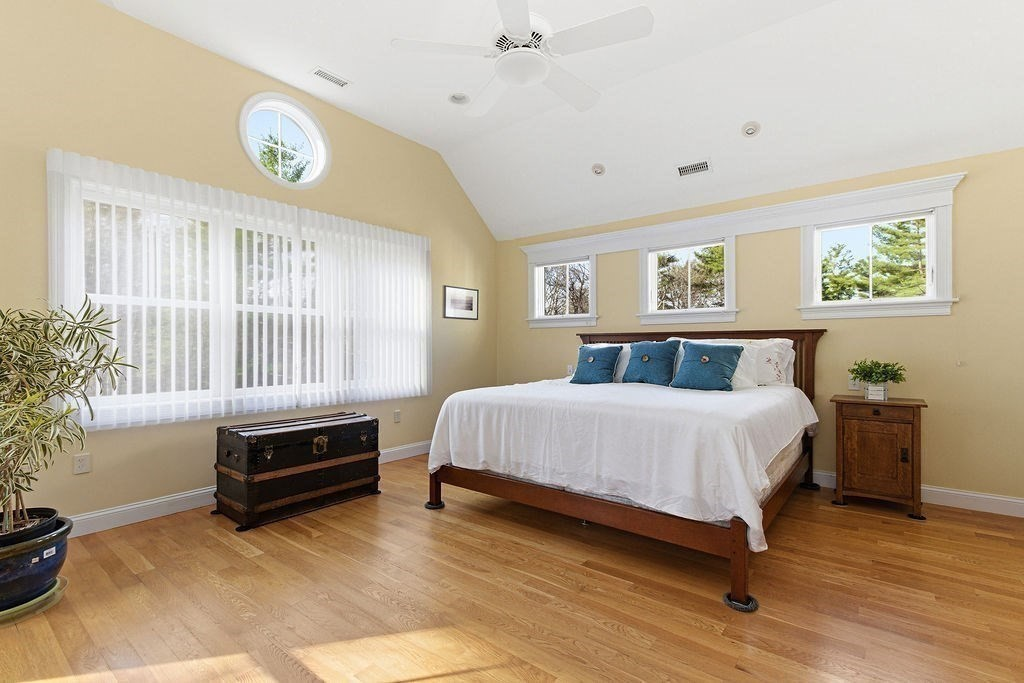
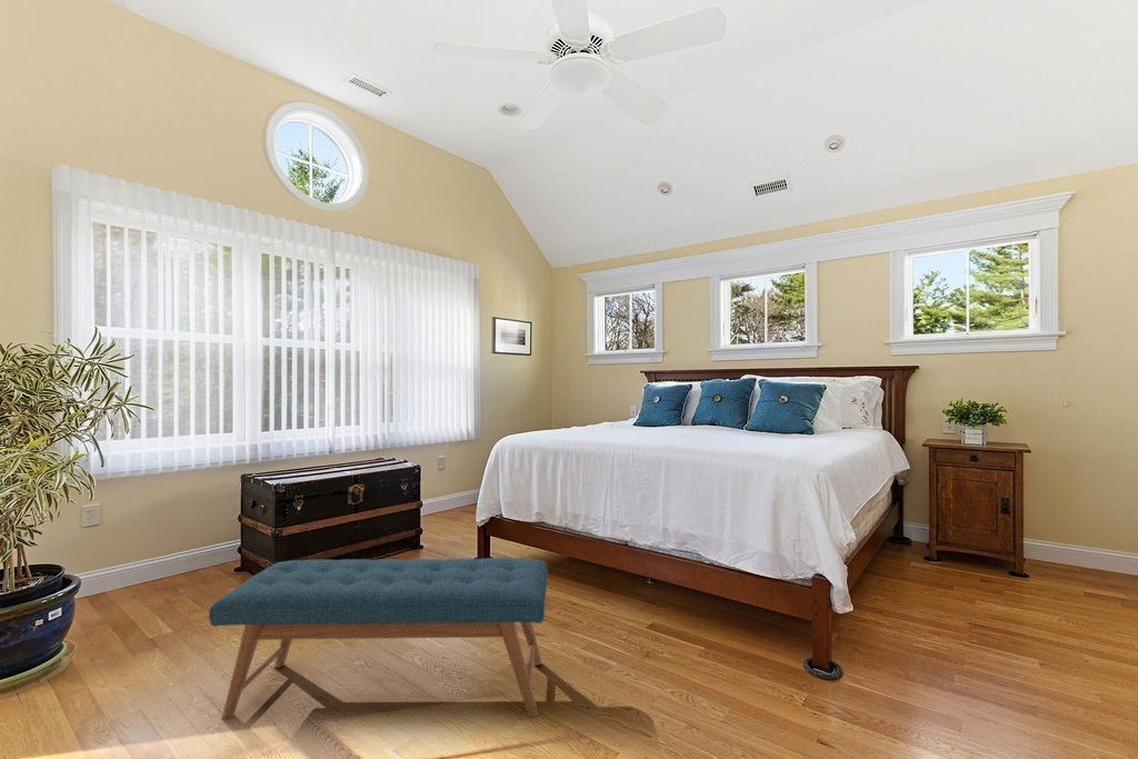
+ bench (396, 629)
